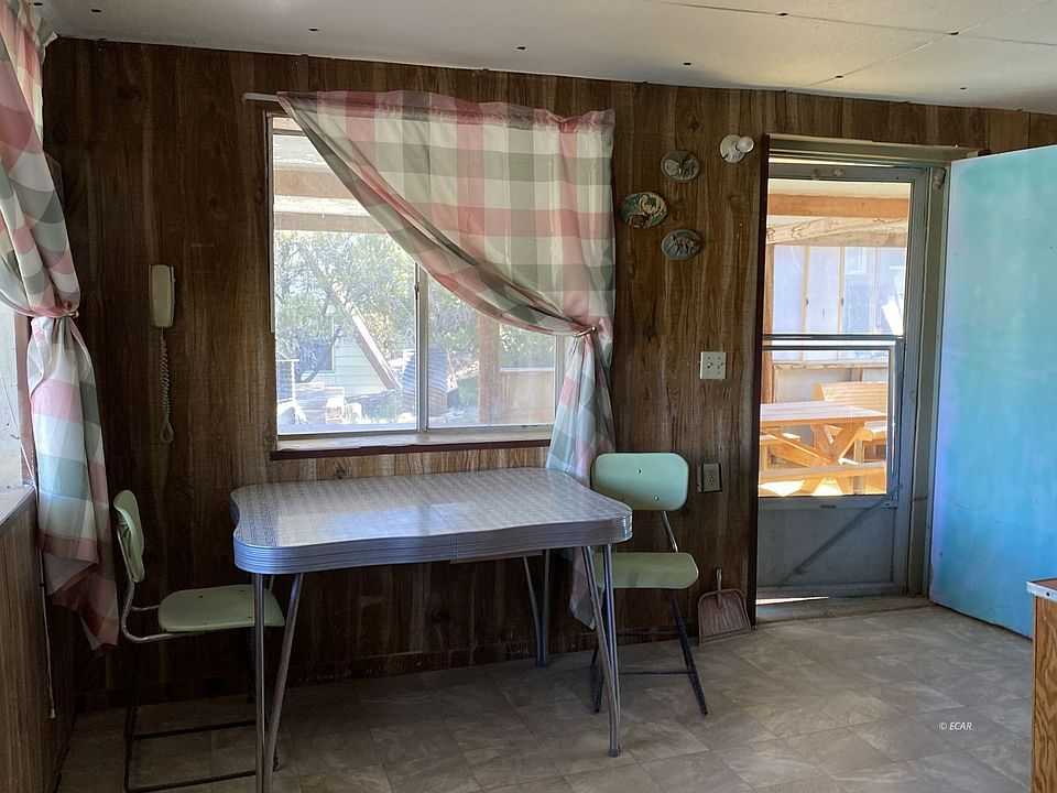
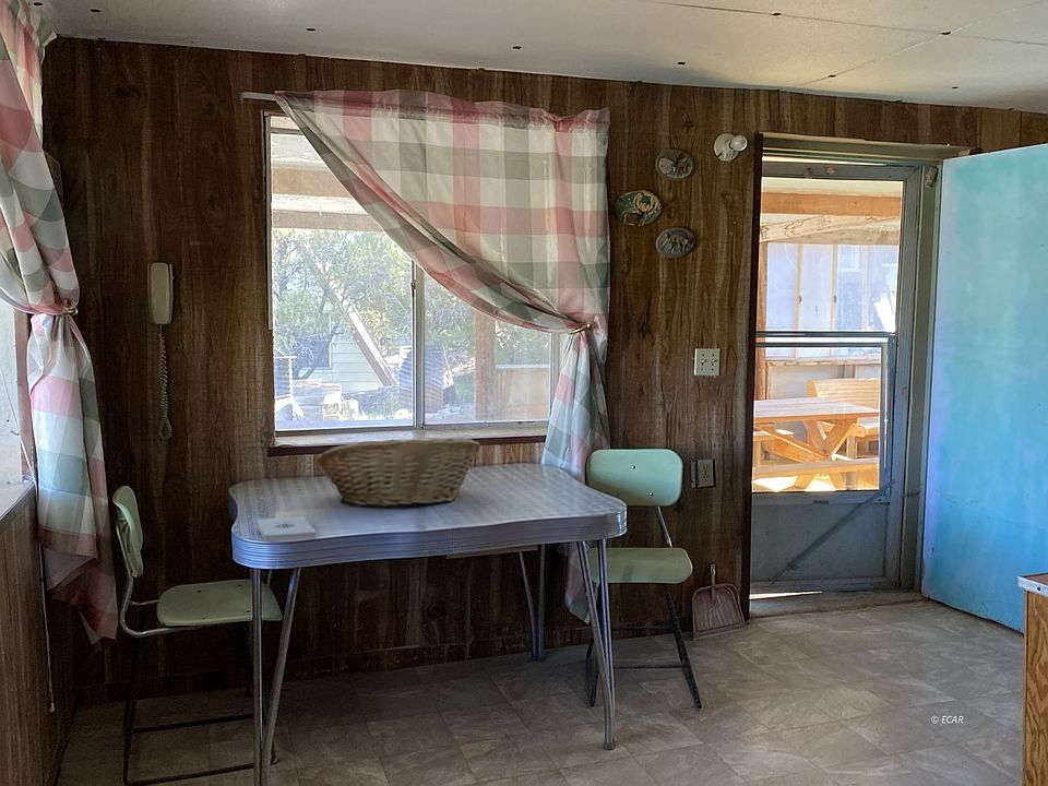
+ notepad (285, 528)
+ fruit basket (400, 466)
